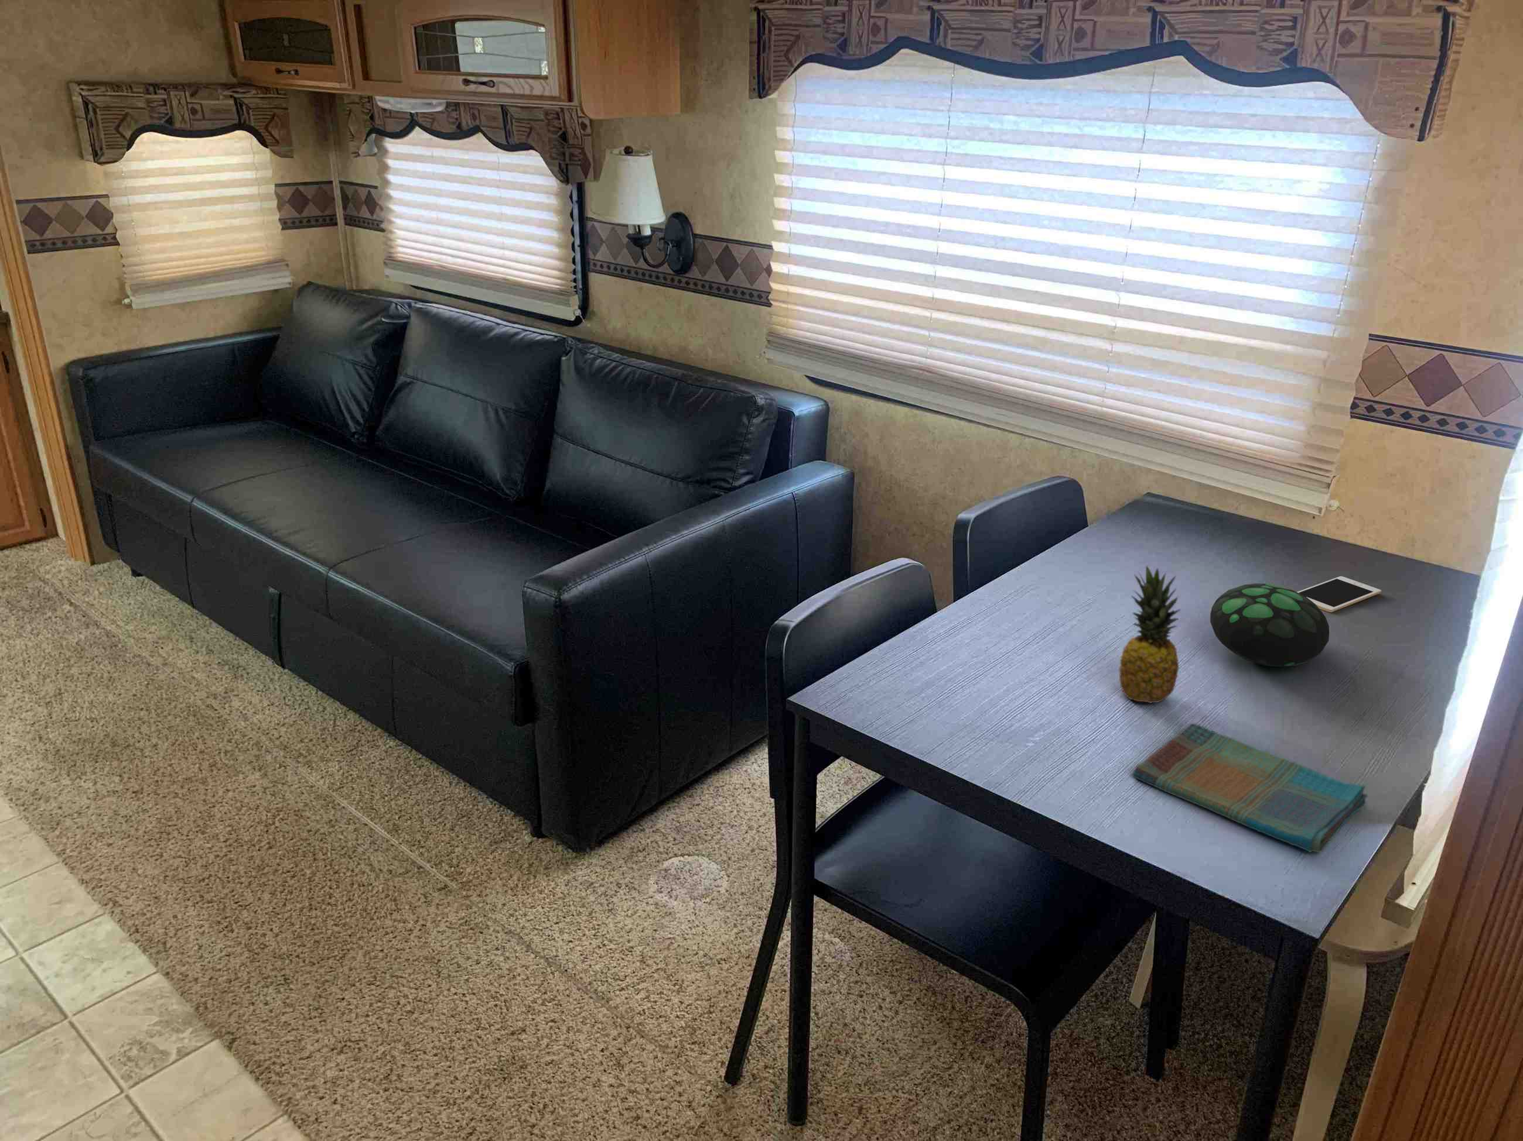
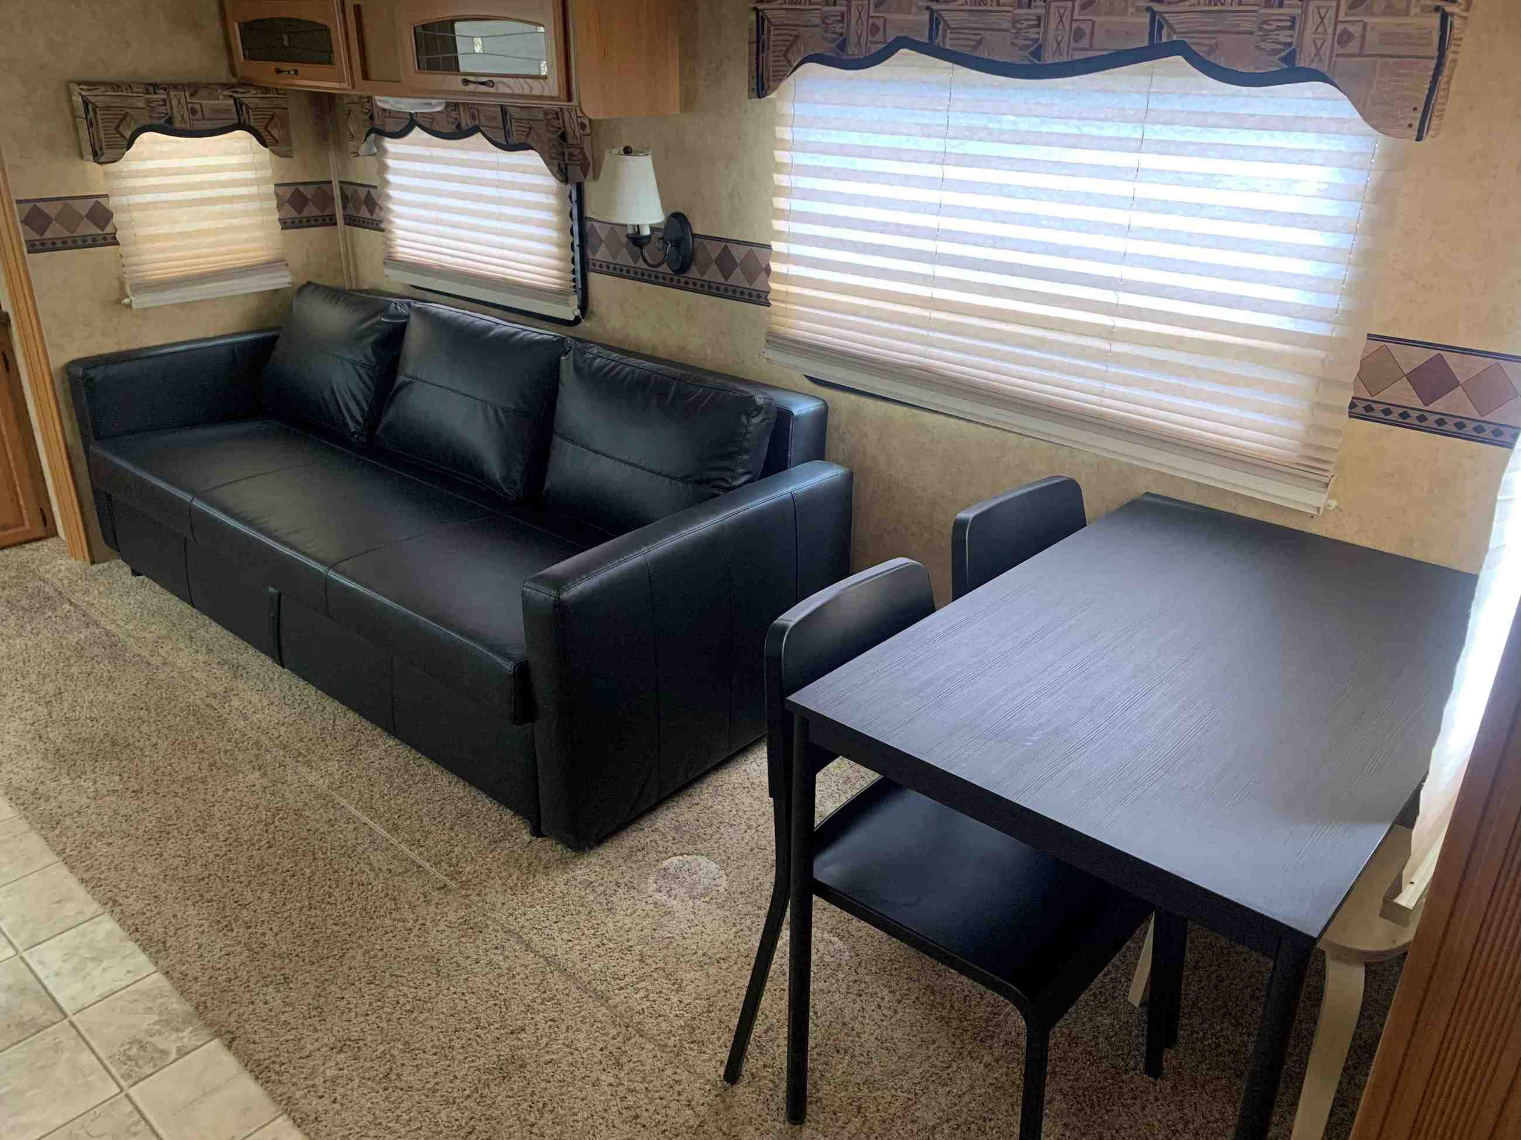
- fruit (1154, 634)
- dish towel (1248, 783)
- cell phone (1336, 593)
- decorative egg (1269, 623)
